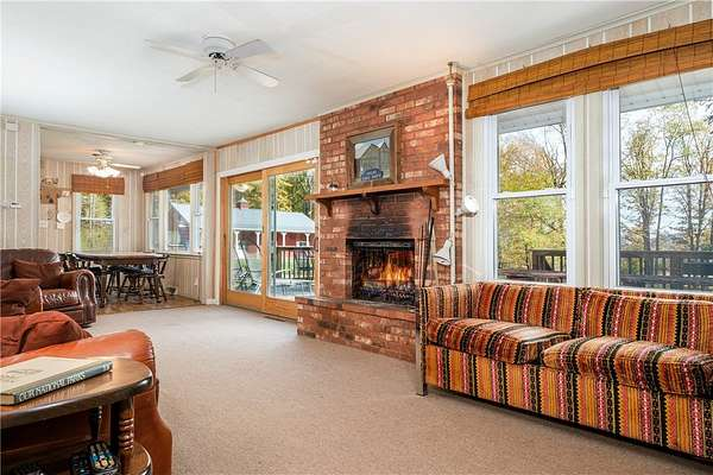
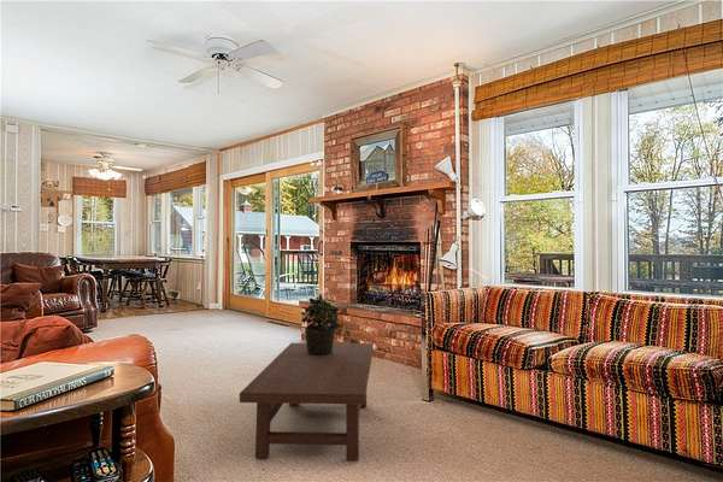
+ potted plant (321, 323)
+ coffee table (319, 395)
